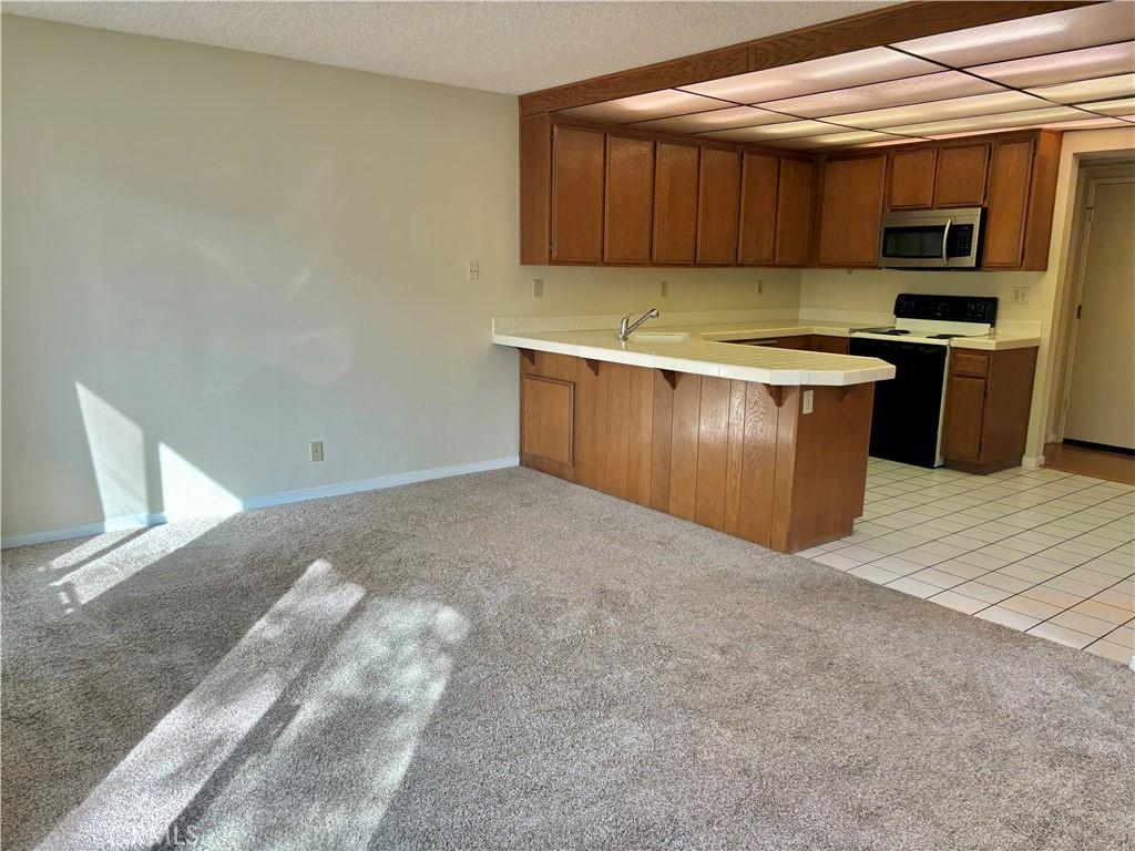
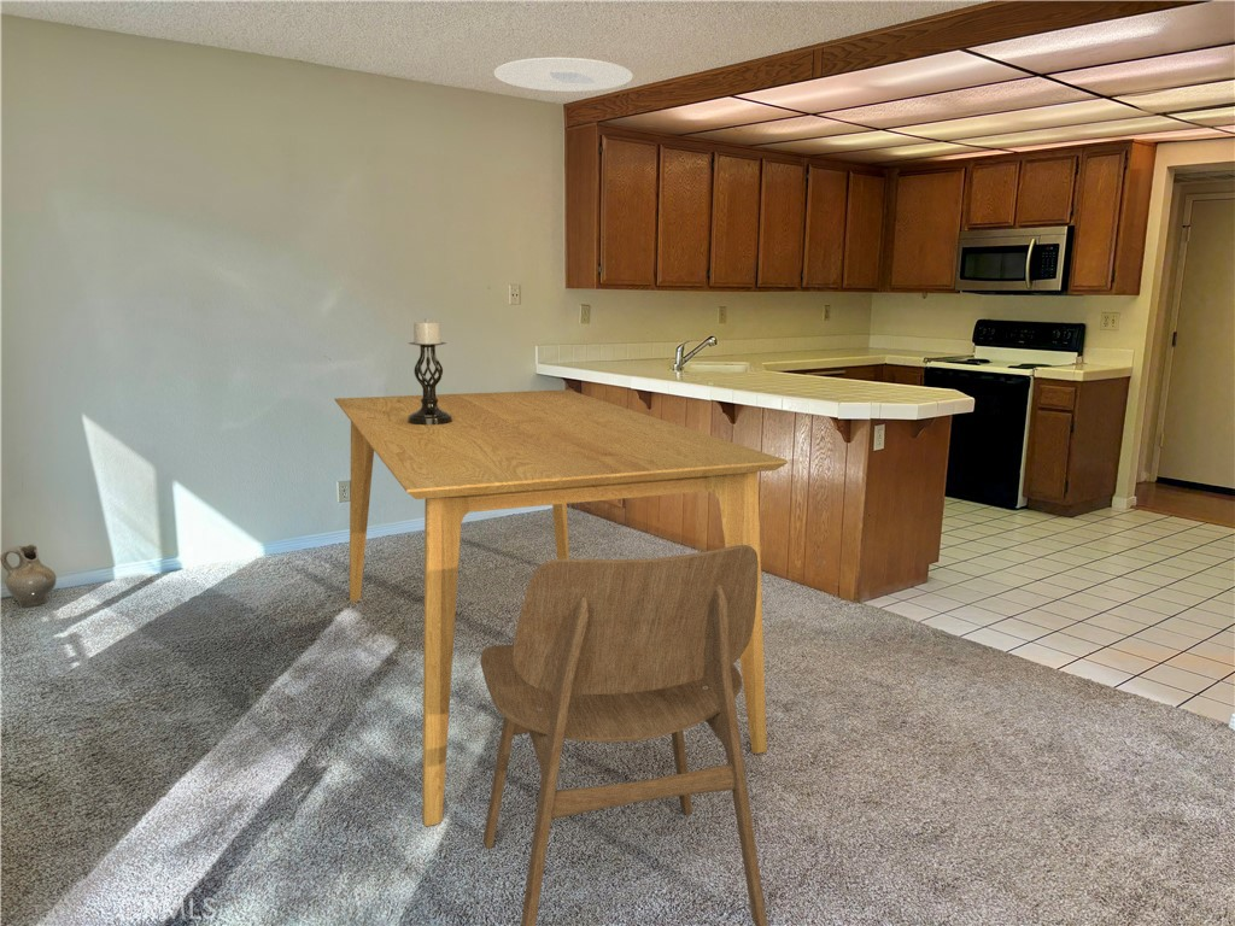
+ dining table (513, 508)
+ ceramic jug (29, 574)
+ candle holder (428, 369)
+ dining chair (616, 709)
+ ceiling light (563, 68)
